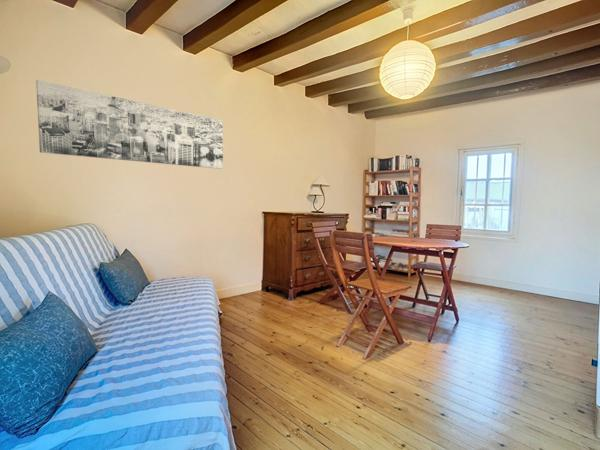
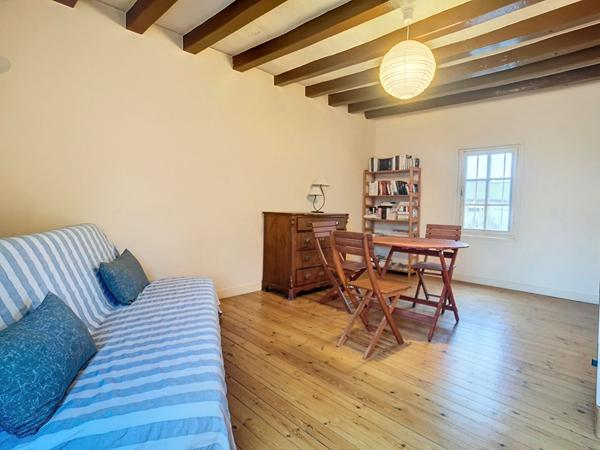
- wall art (147, 133)
